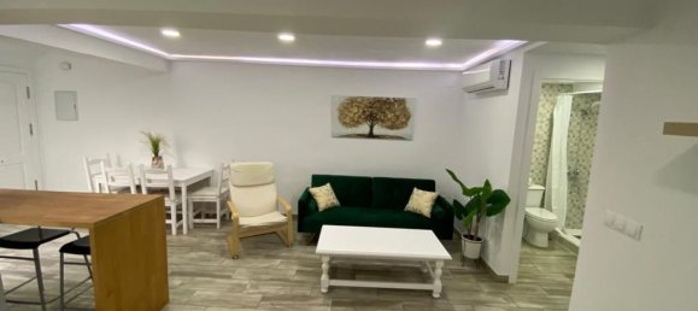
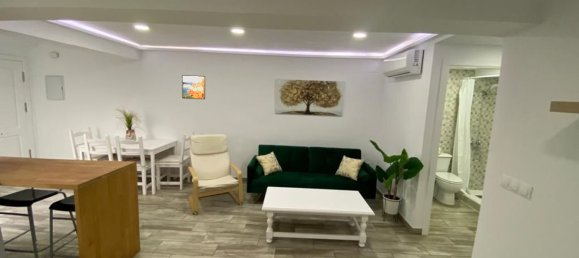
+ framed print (193, 87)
